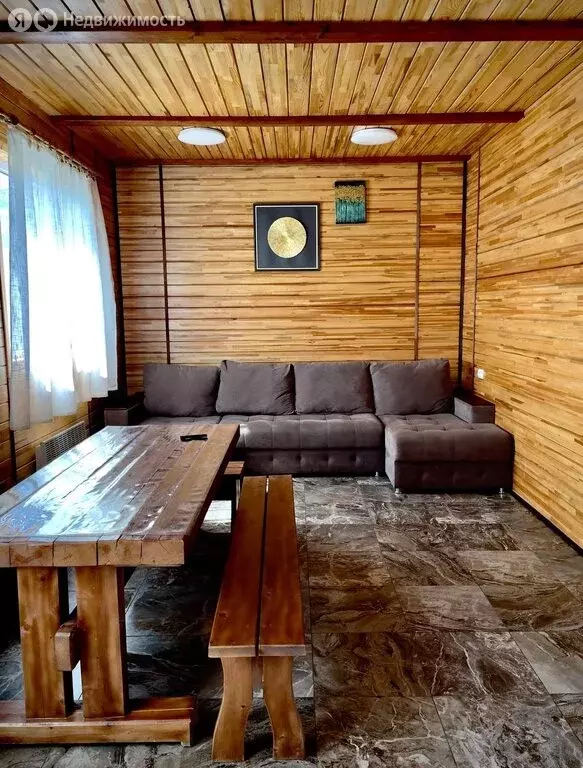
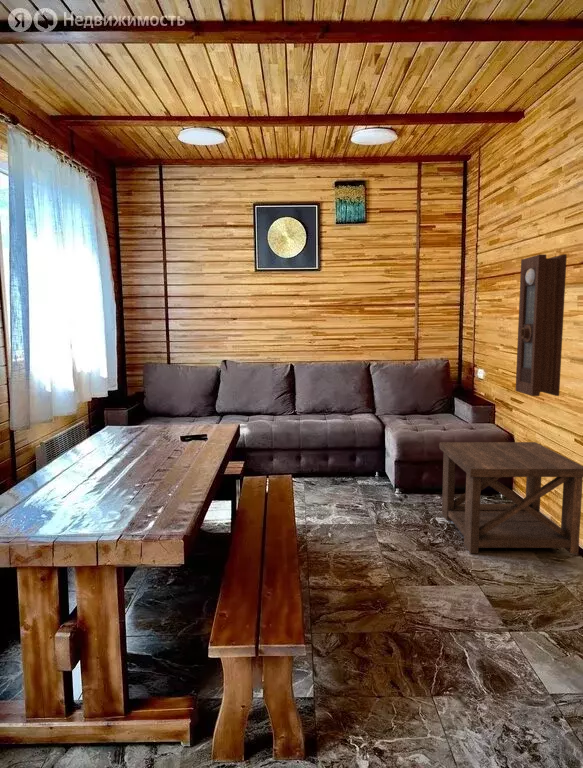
+ pendulum clock (534, 326)
+ side table (504, 493)
